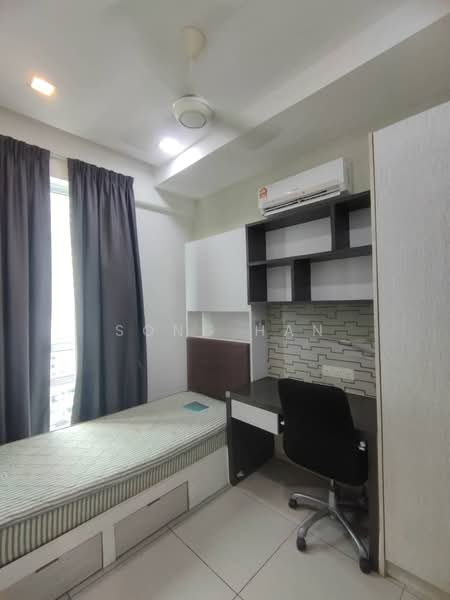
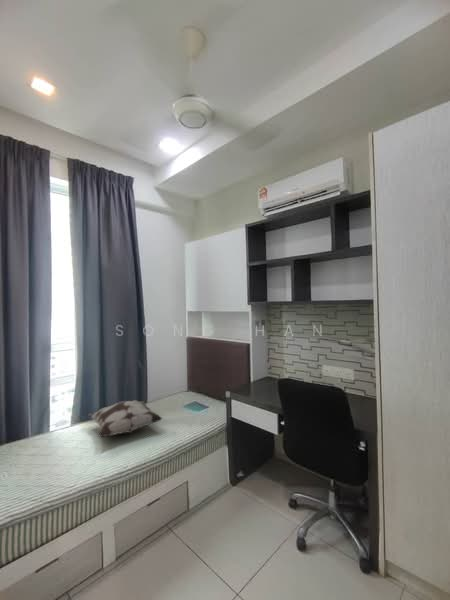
+ decorative pillow (123, 416)
